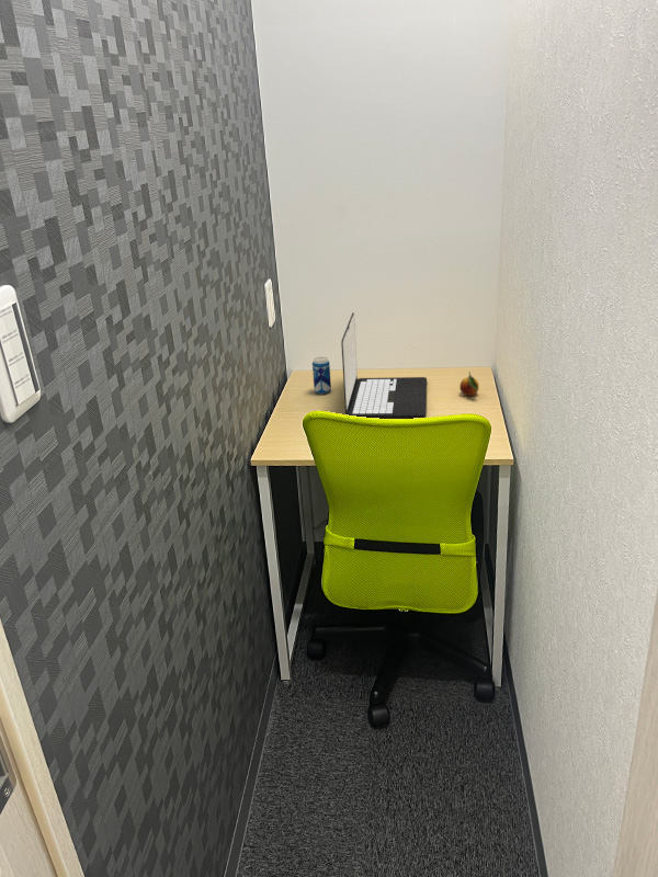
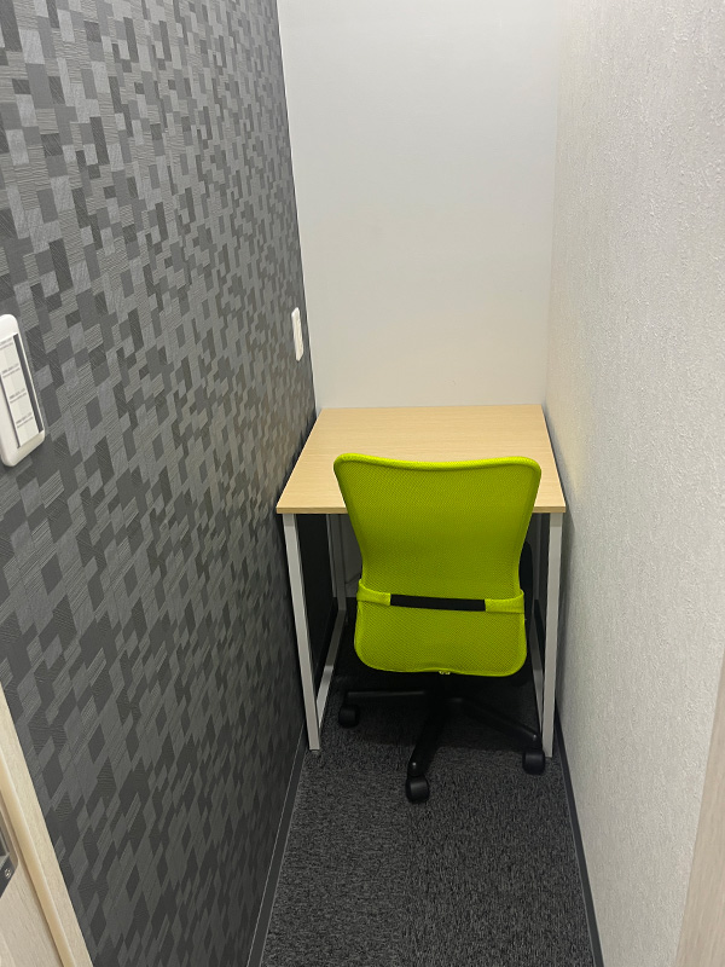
- fruit (470, 385)
- beverage can (321, 375)
- laptop (390, 377)
